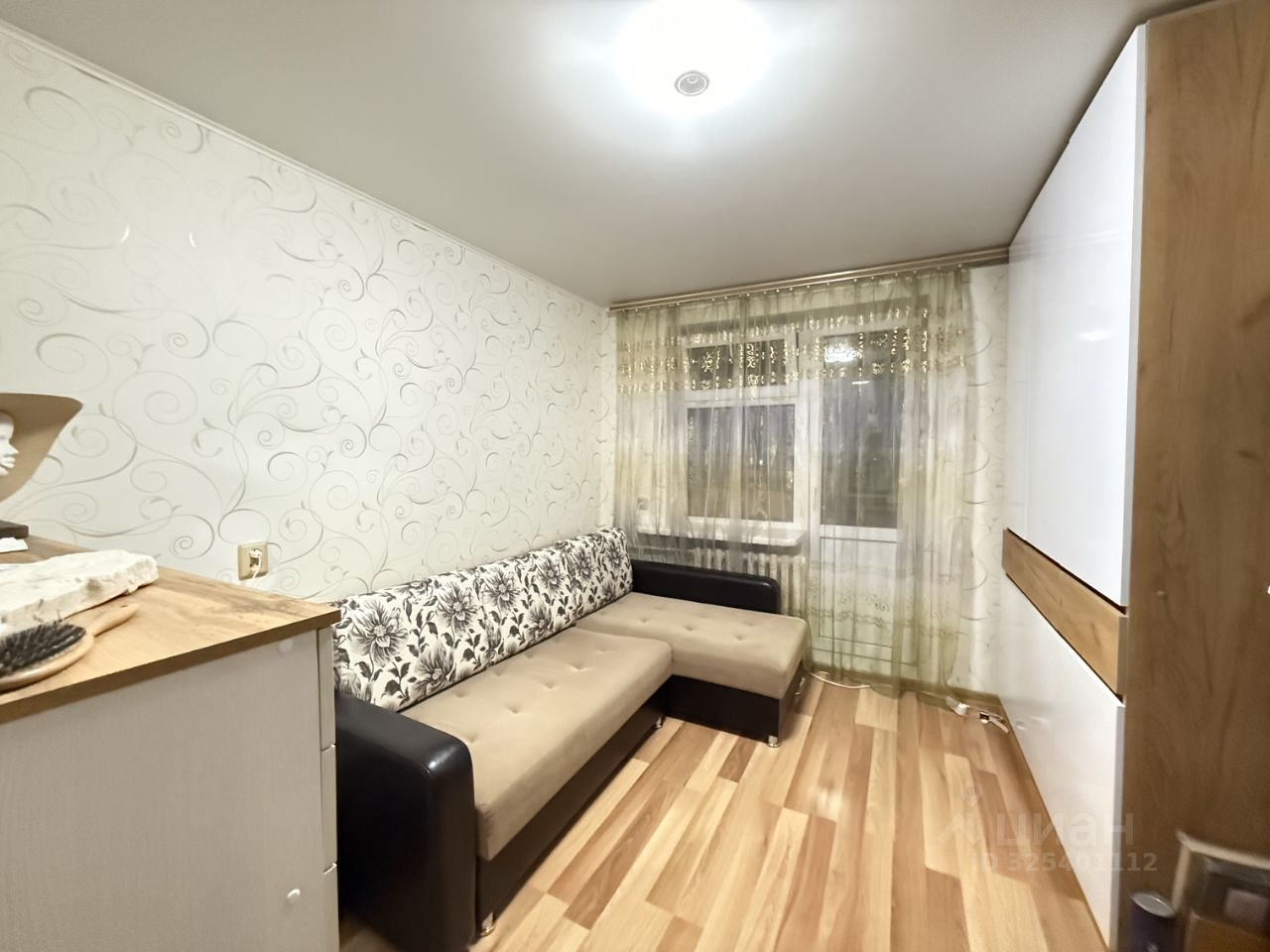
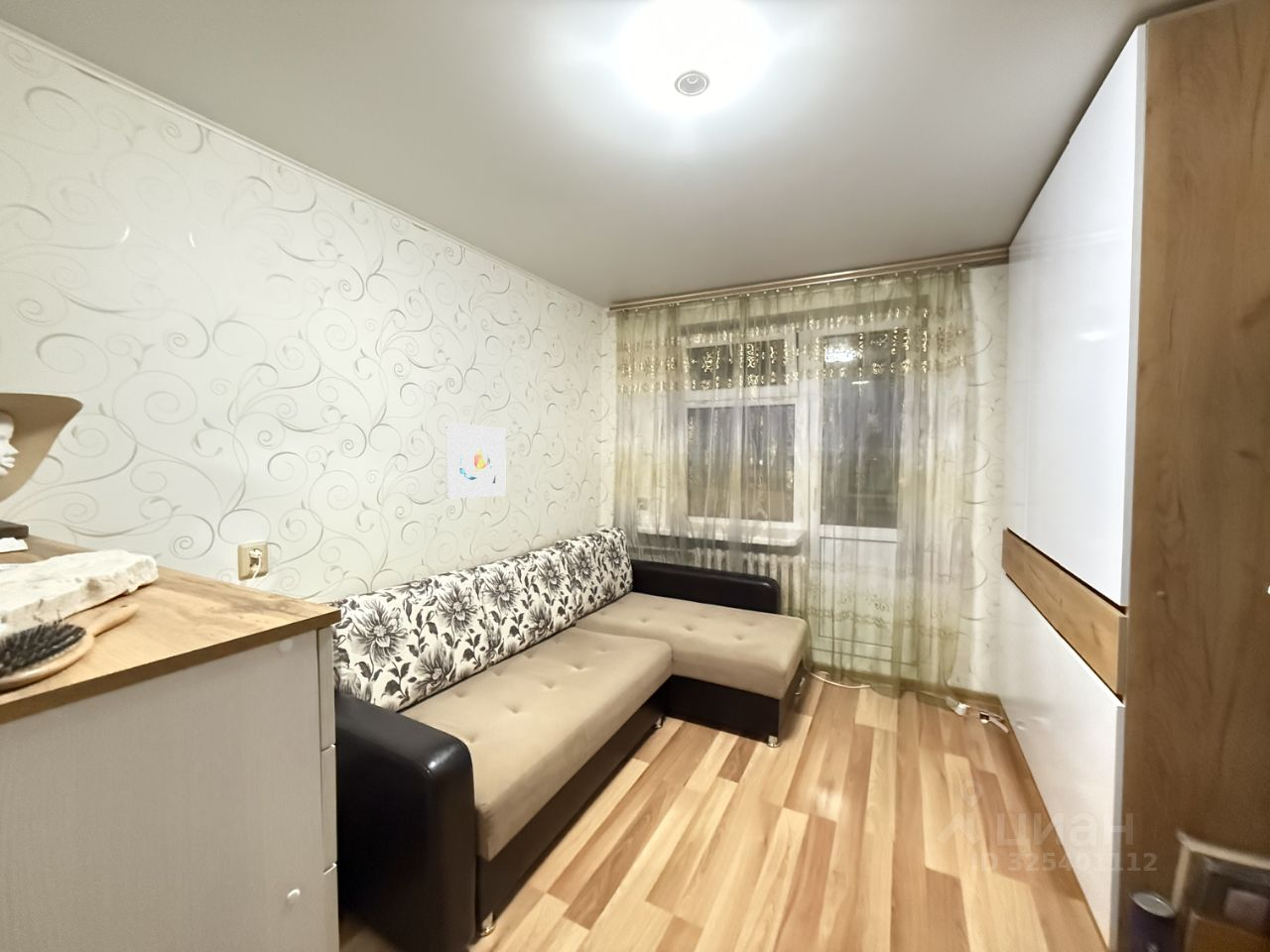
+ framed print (477, 461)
